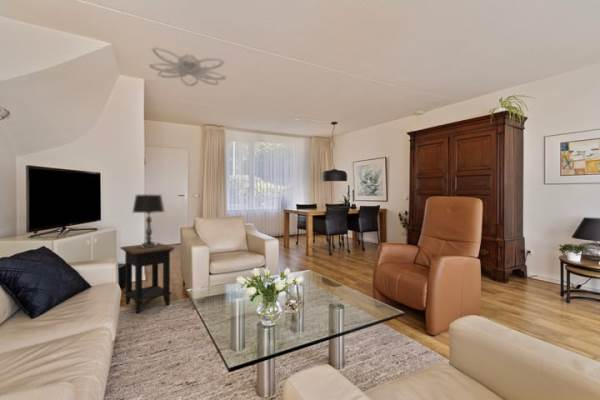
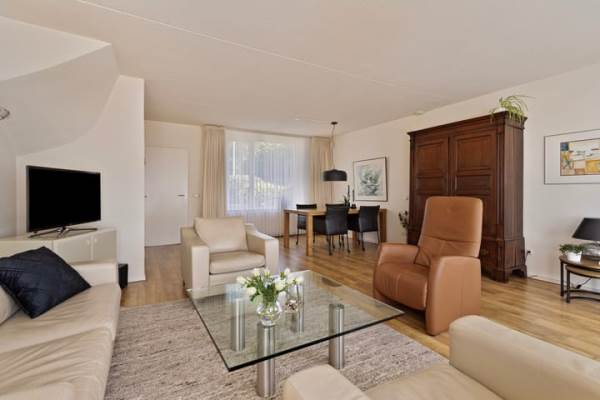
- side table (152, 275)
- ceiling light fixture (189, 68)
- table lamp (148, 220)
